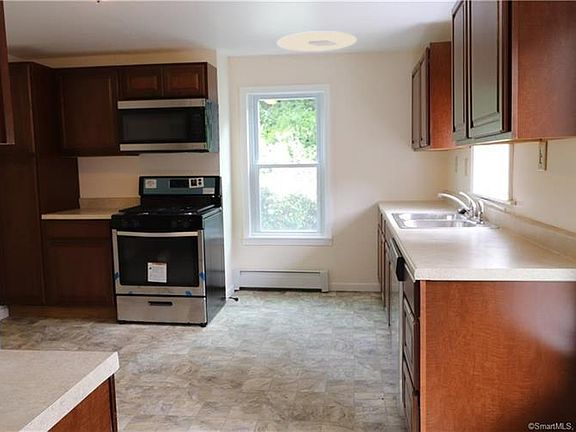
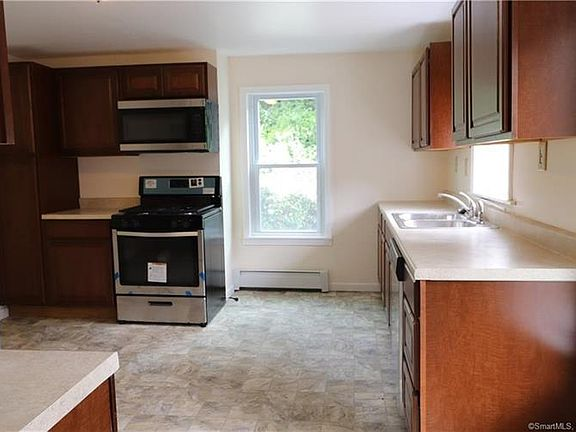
- ceiling light (316, 38)
